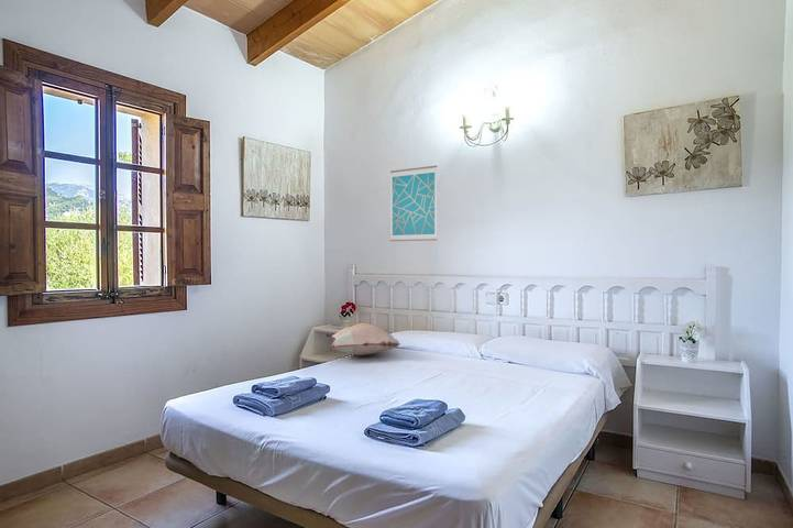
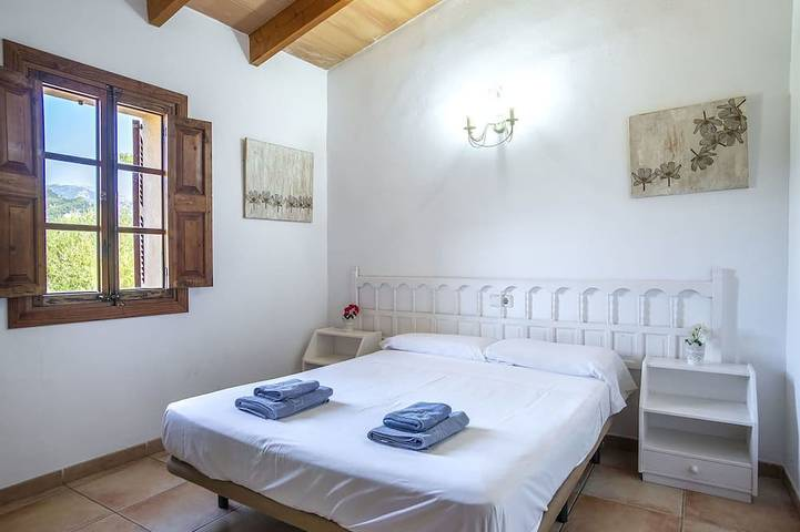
- decorative pillow (361, 339)
- wall art (412, 205)
